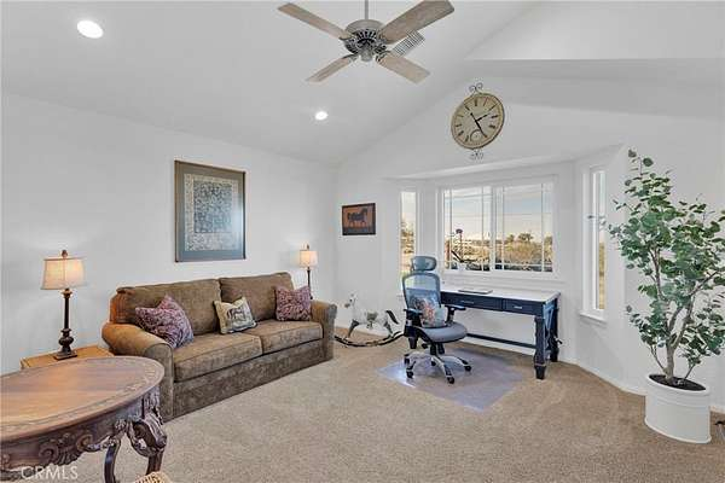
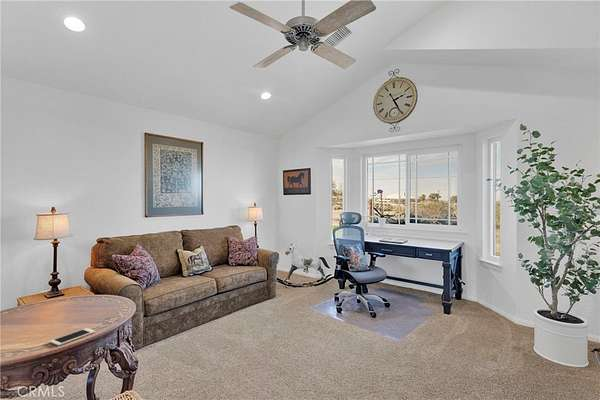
+ cell phone (73, 336)
